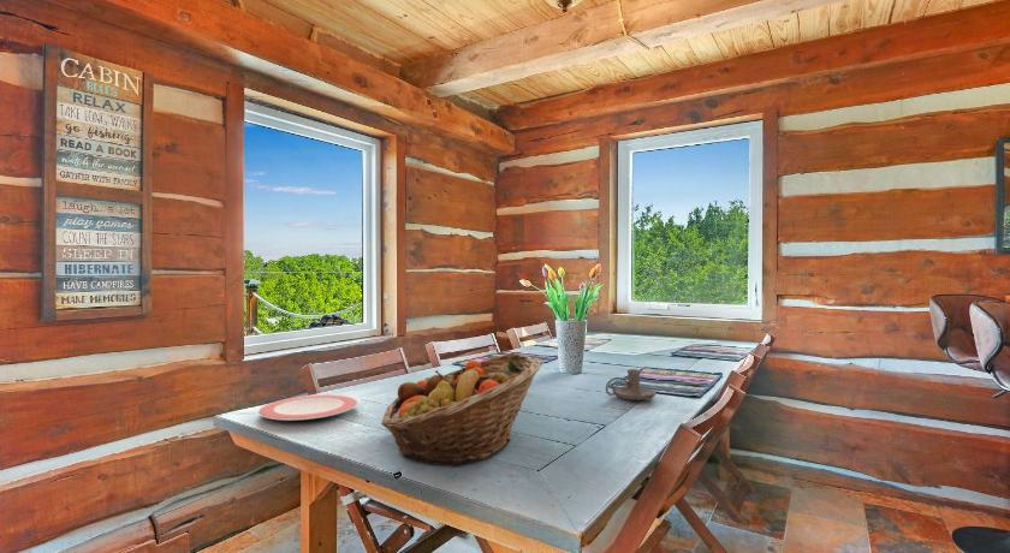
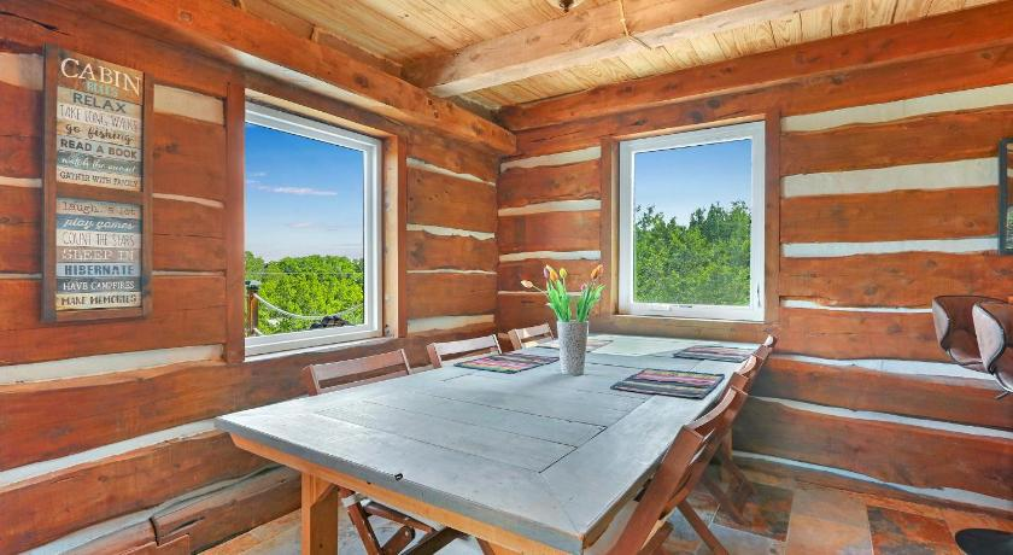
- plate (309, 408)
- candle holder (629, 383)
- fruit basket (462, 400)
